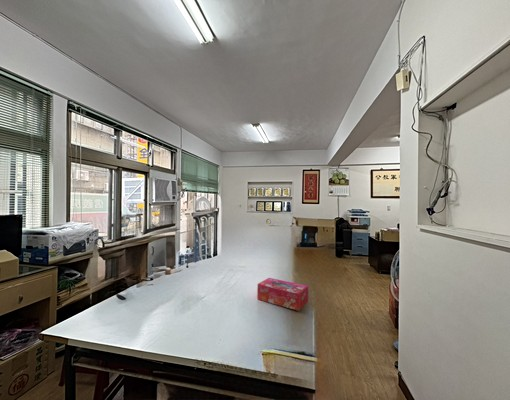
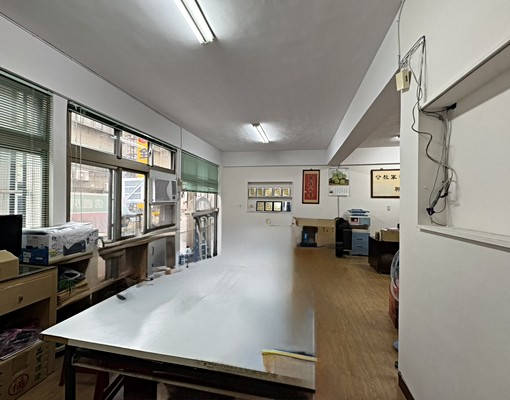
- tissue box (282, 292)
